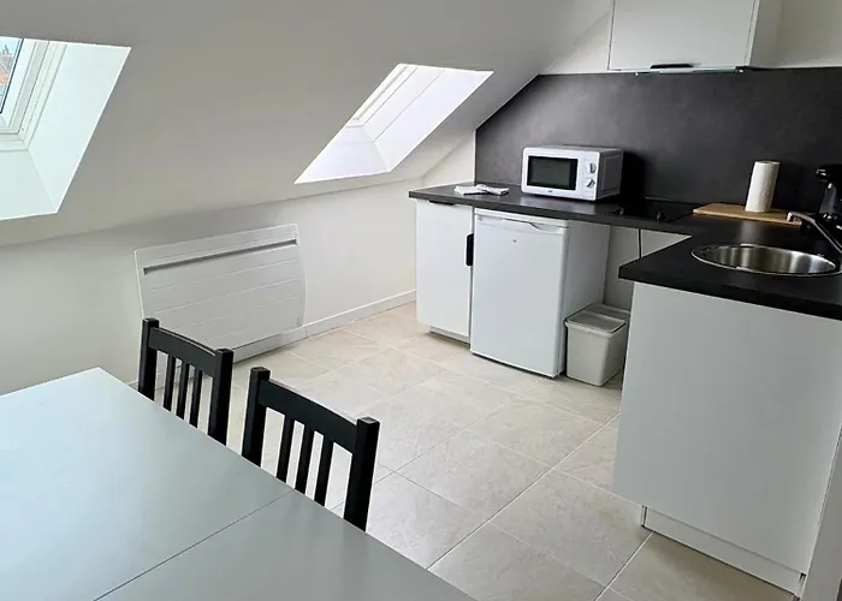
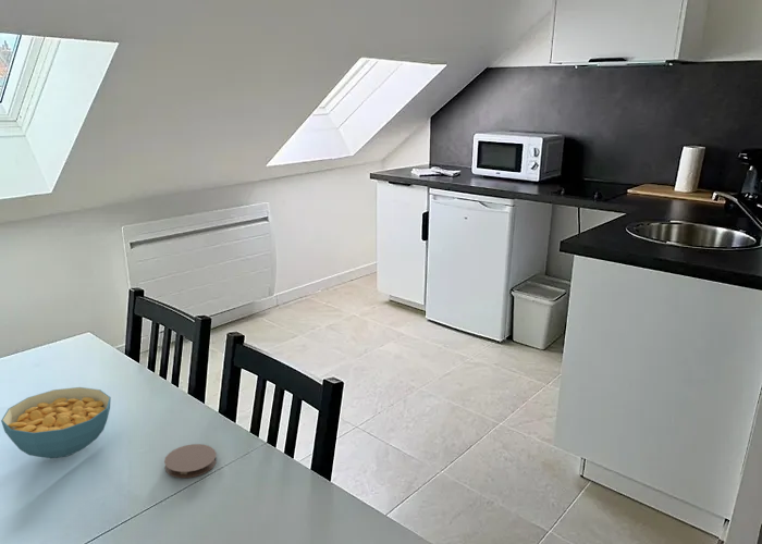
+ cereal bowl (61, 429)
+ coaster (190, 460)
